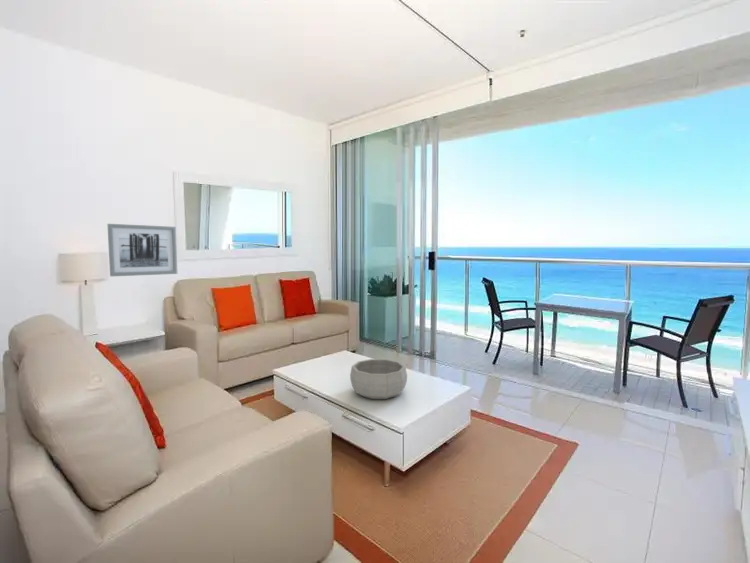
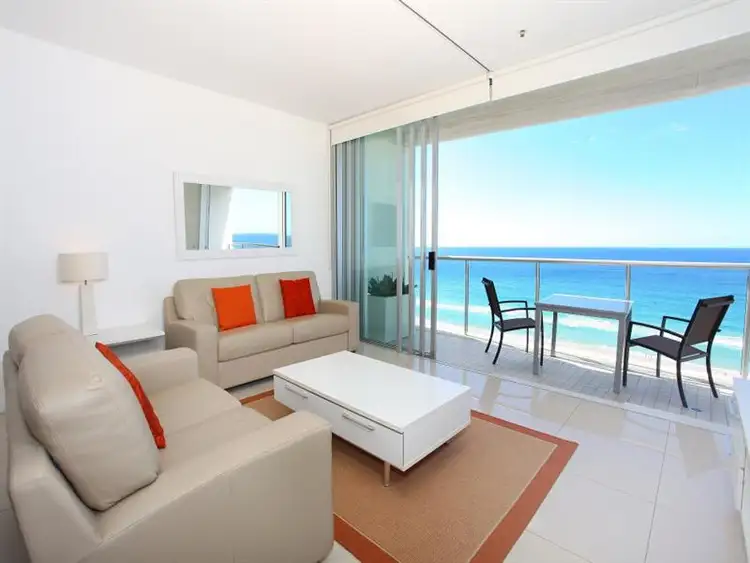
- wall art (144, 250)
- decorative bowl (378, 379)
